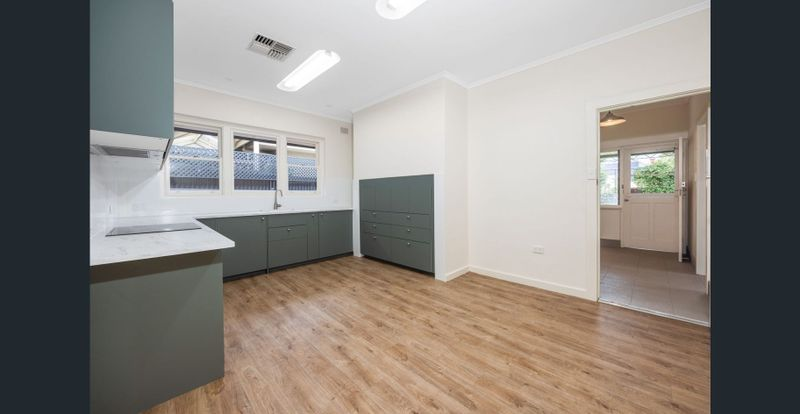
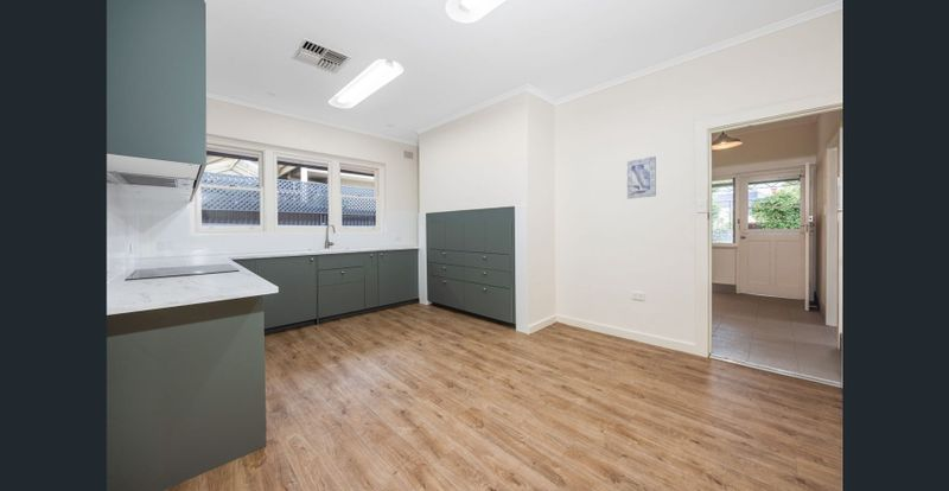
+ wall art (641, 178)
